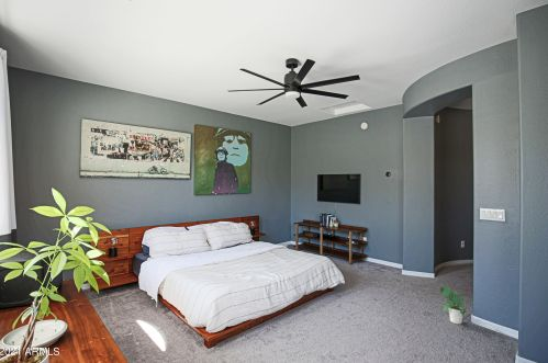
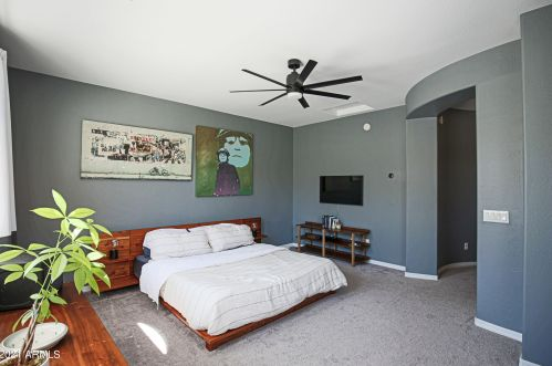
- potted plant (452, 305)
